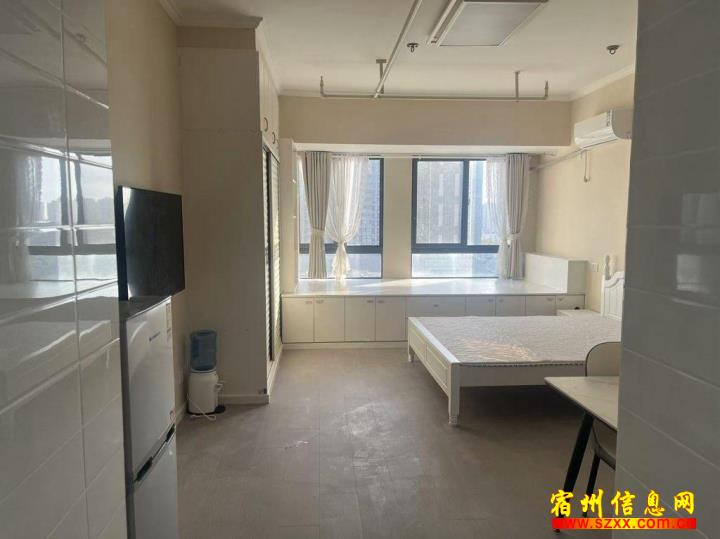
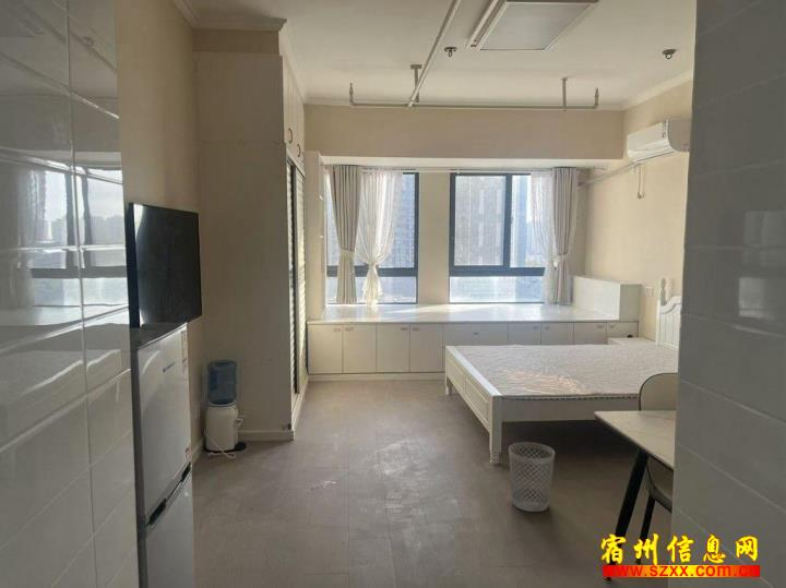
+ wastebasket (529, 477)
